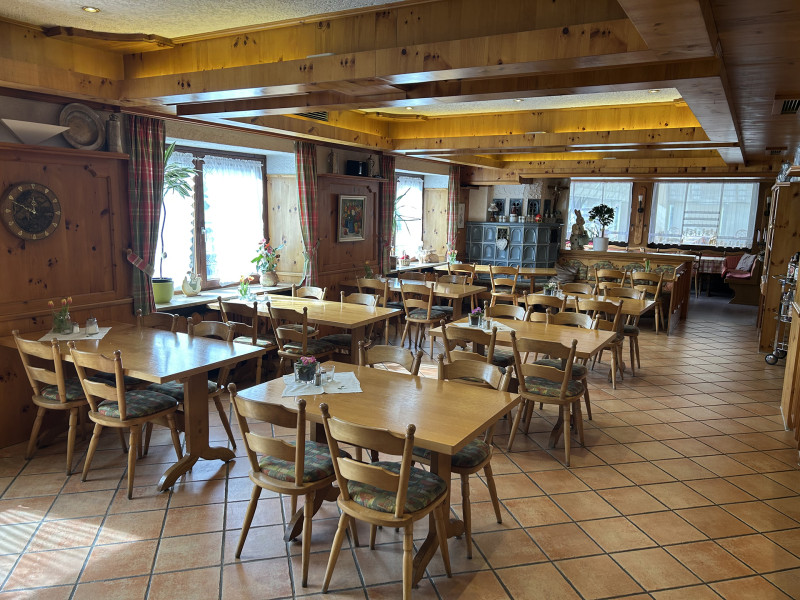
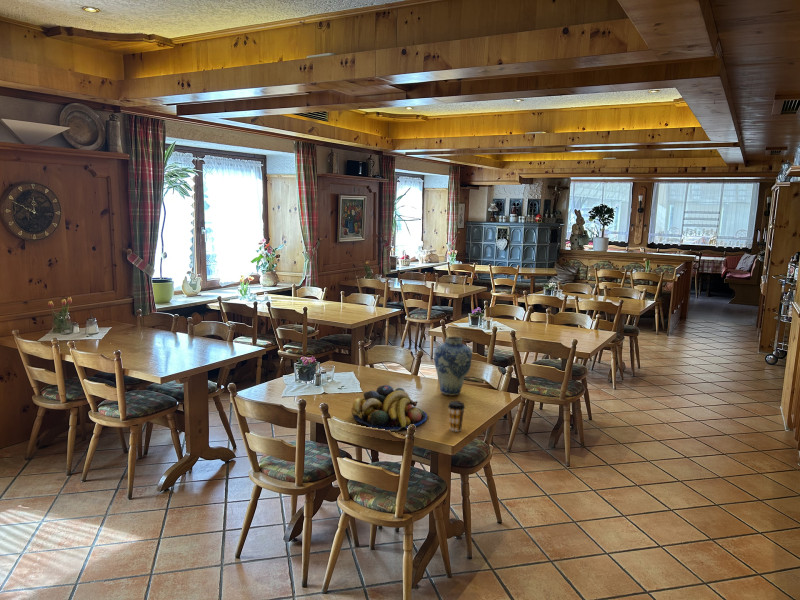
+ vase (452, 365)
+ fruit bowl (390, 403)
+ coffee cup (456, 416)
